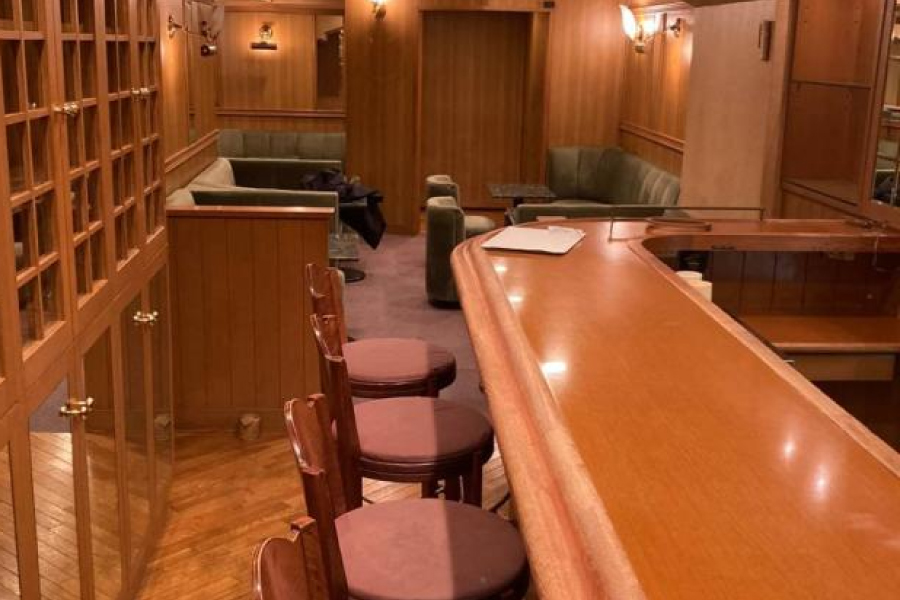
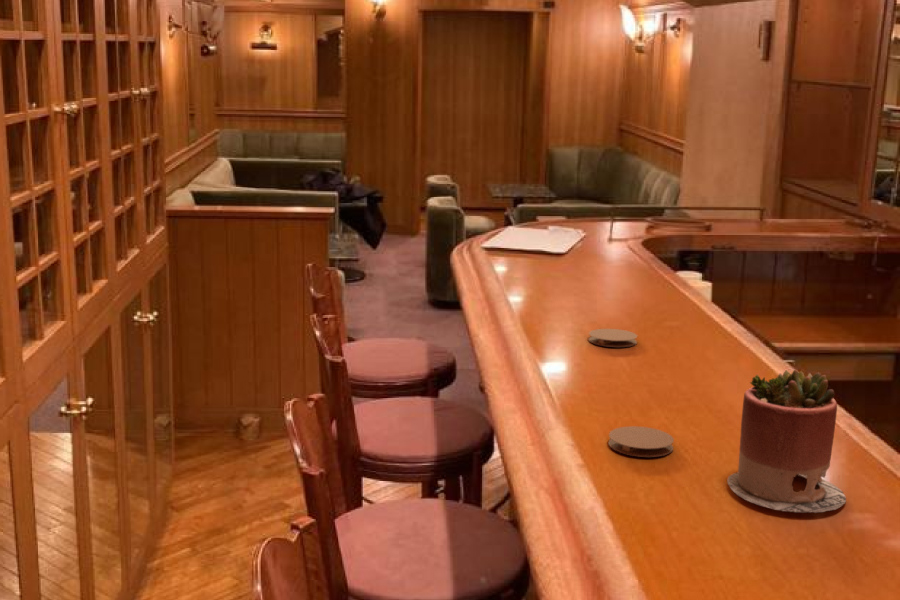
+ coaster (612, 337)
+ succulent planter (791, 431)
+ coaster (640, 441)
